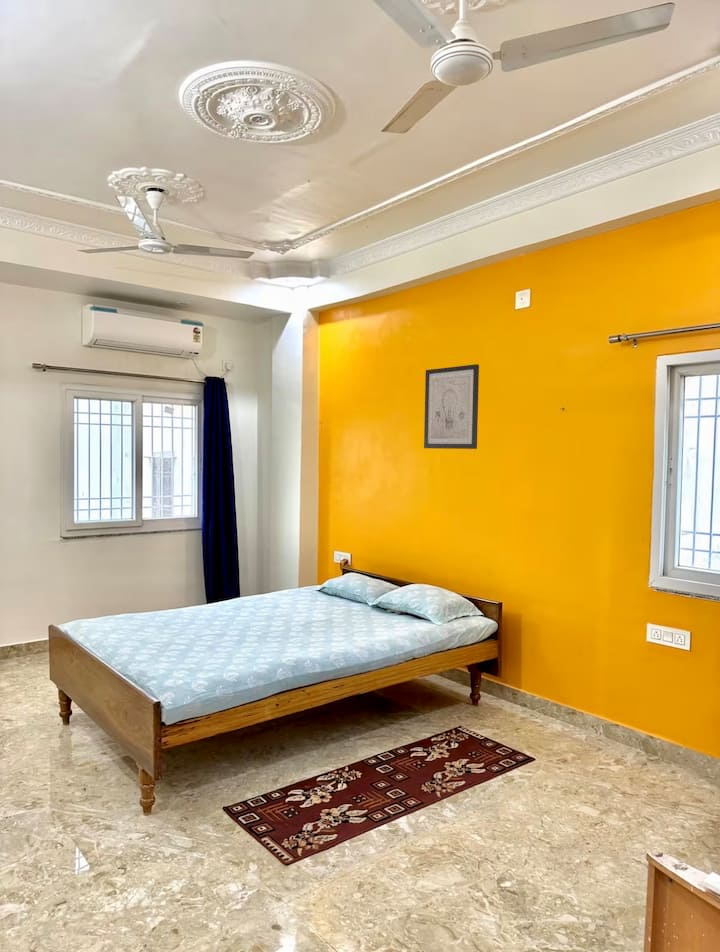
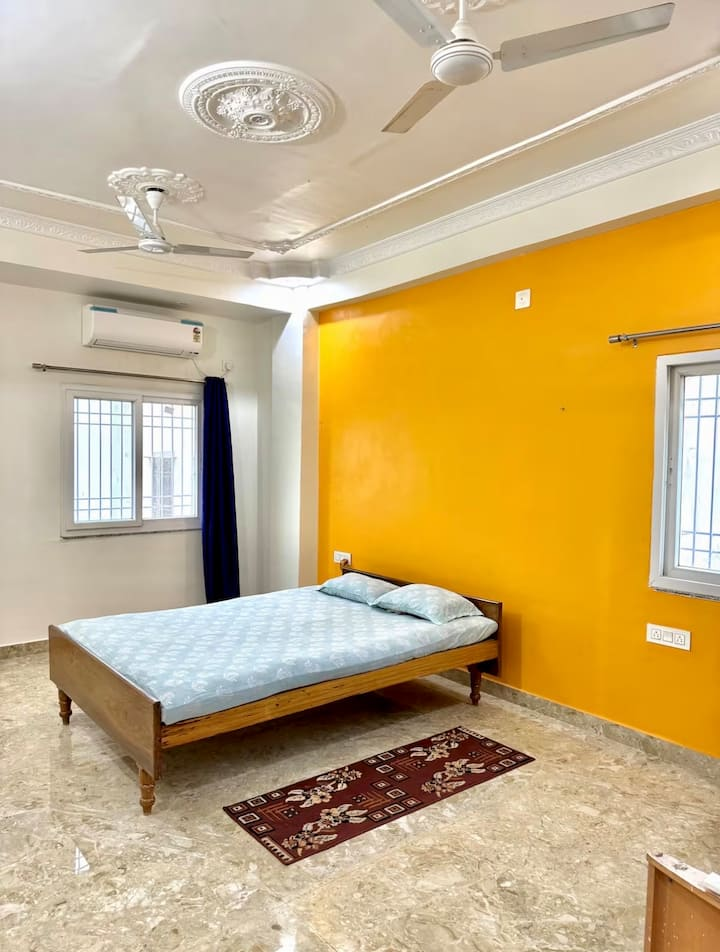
- wall art (450, 408)
